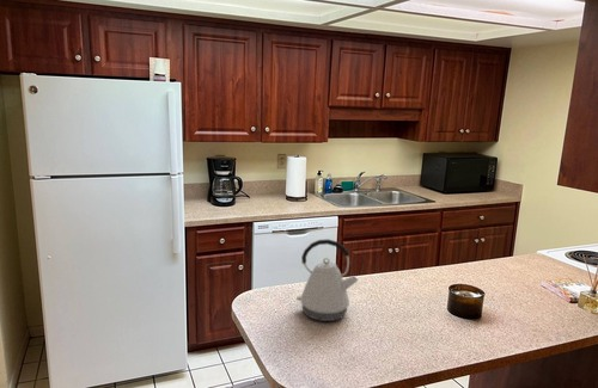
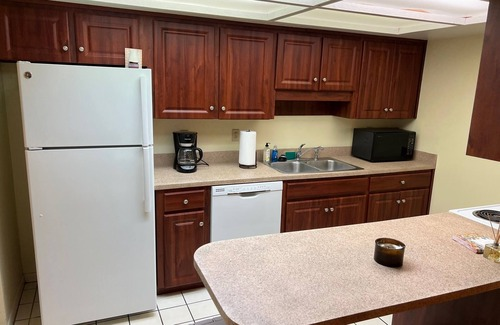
- kettle (328, 277)
